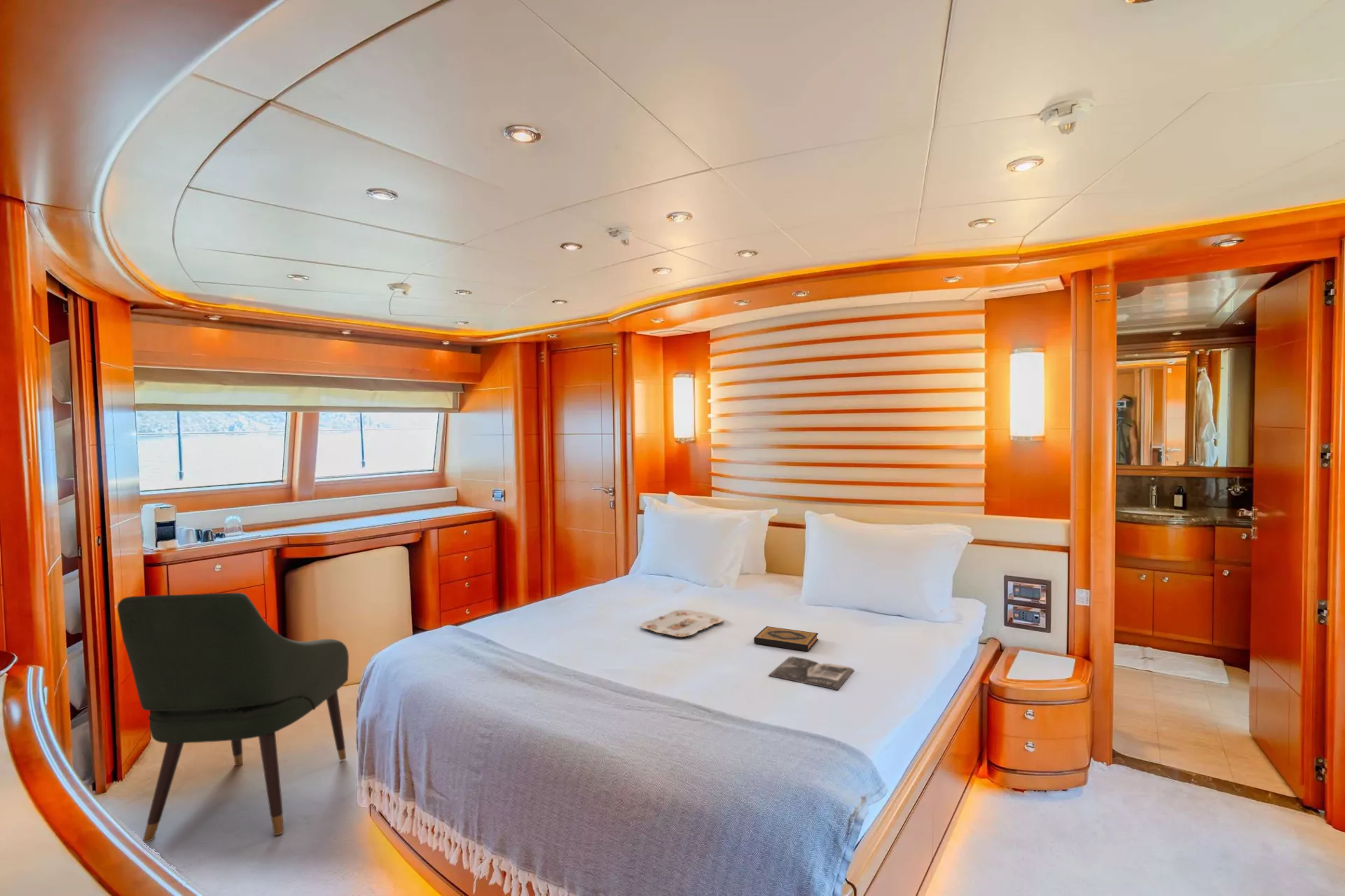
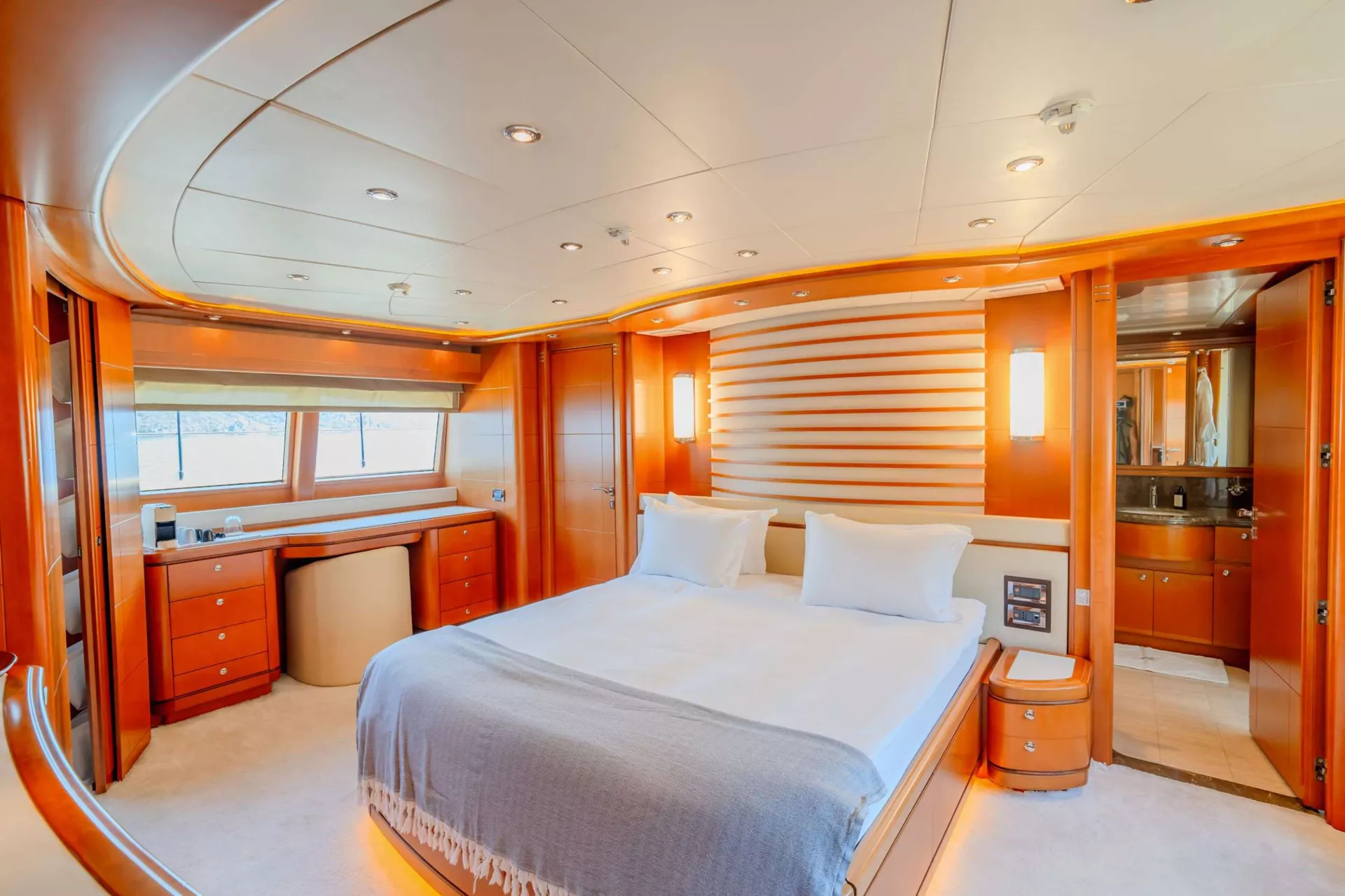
- magazine (811, 672)
- serving tray (682, 623)
- hardback book (786, 638)
- chair (242, 689)
